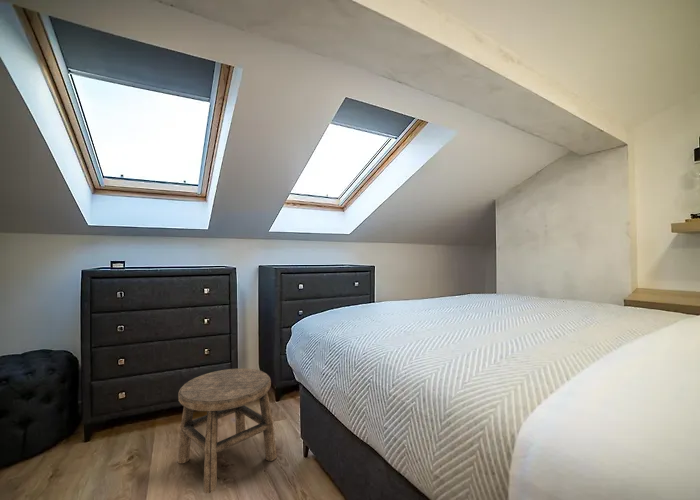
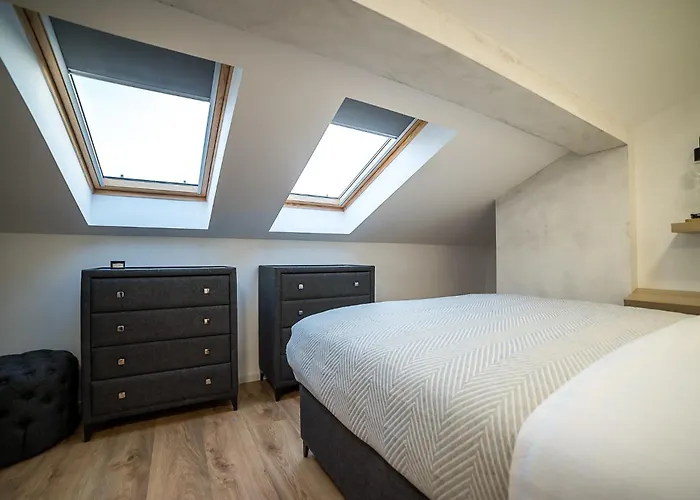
- stool (224, 416)
